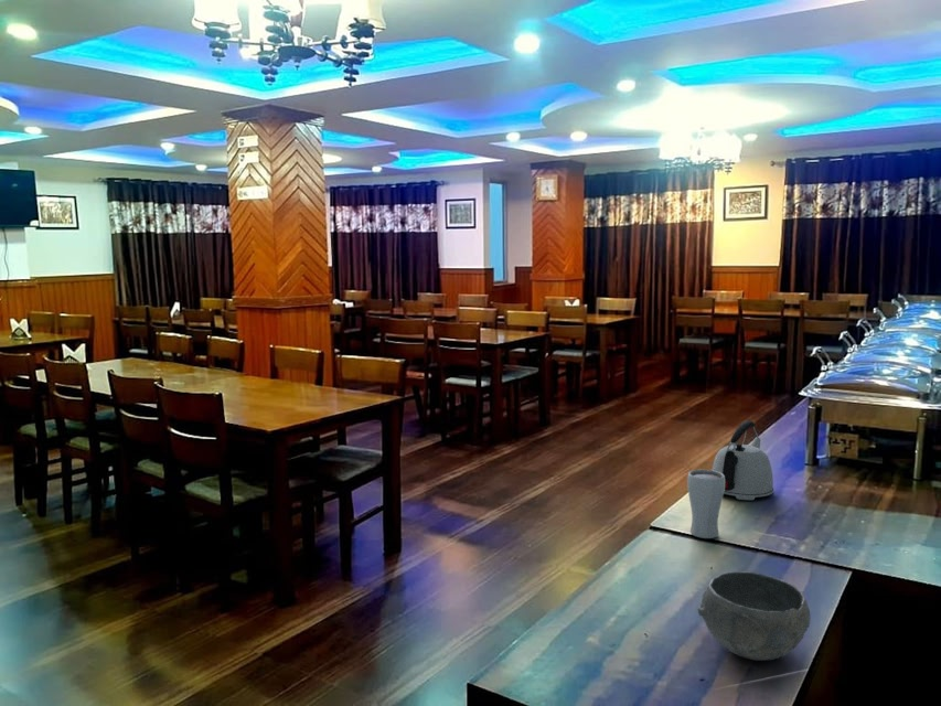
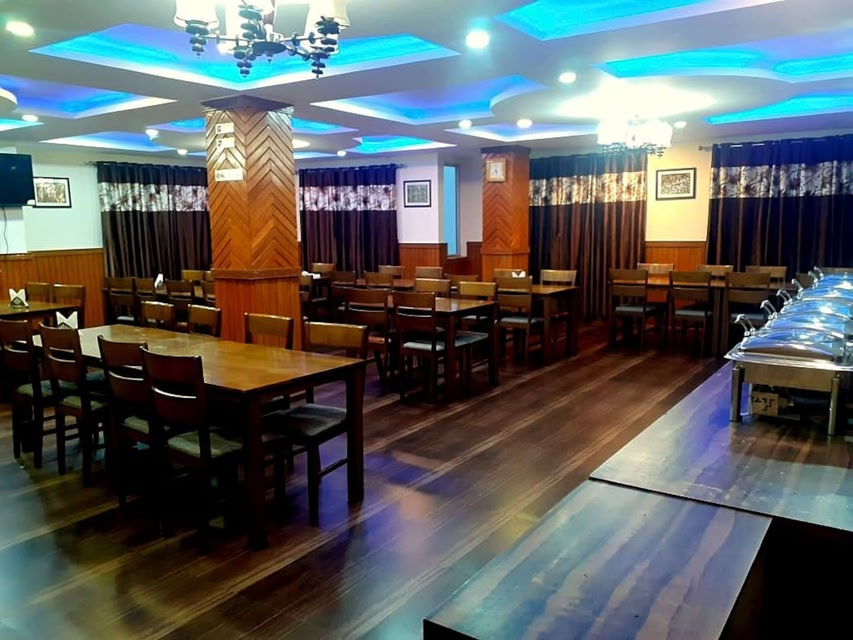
- kettle (742, 456)
- bowl (753, 620)
- drinking glass (705, 504)
